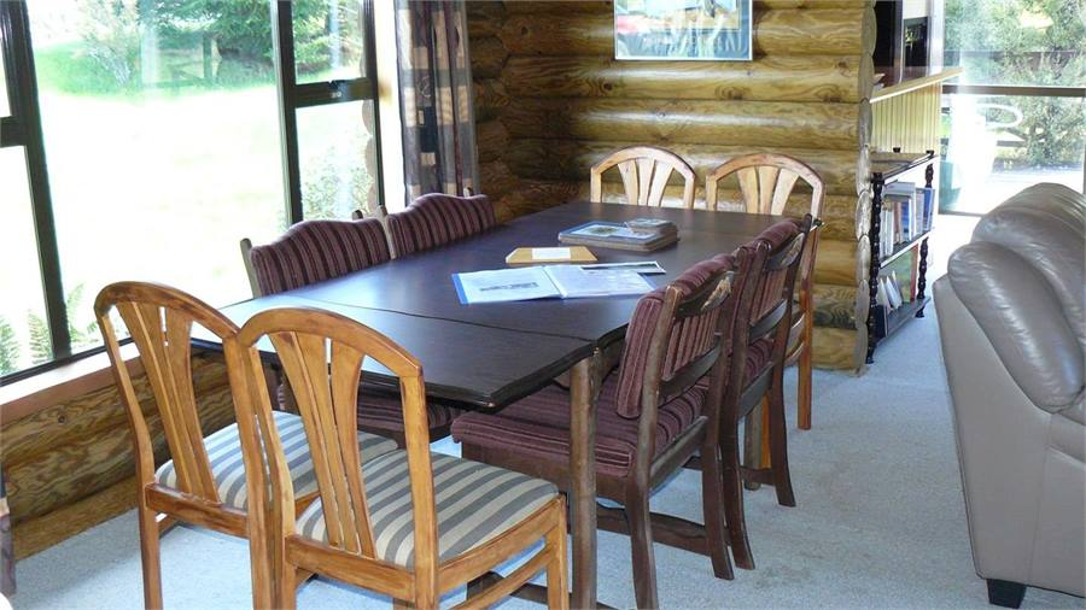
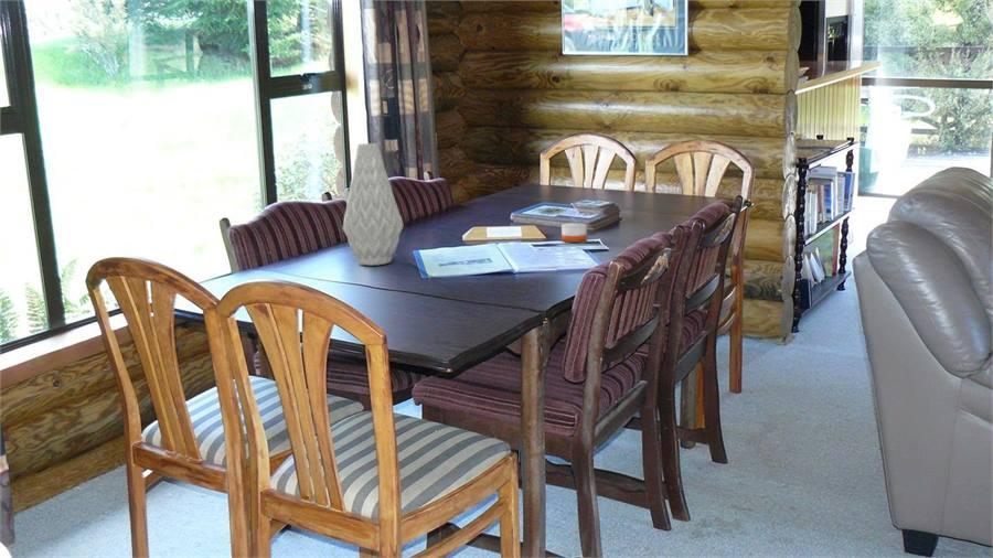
+ candle (574, 223)
+ vase (372, 203)
